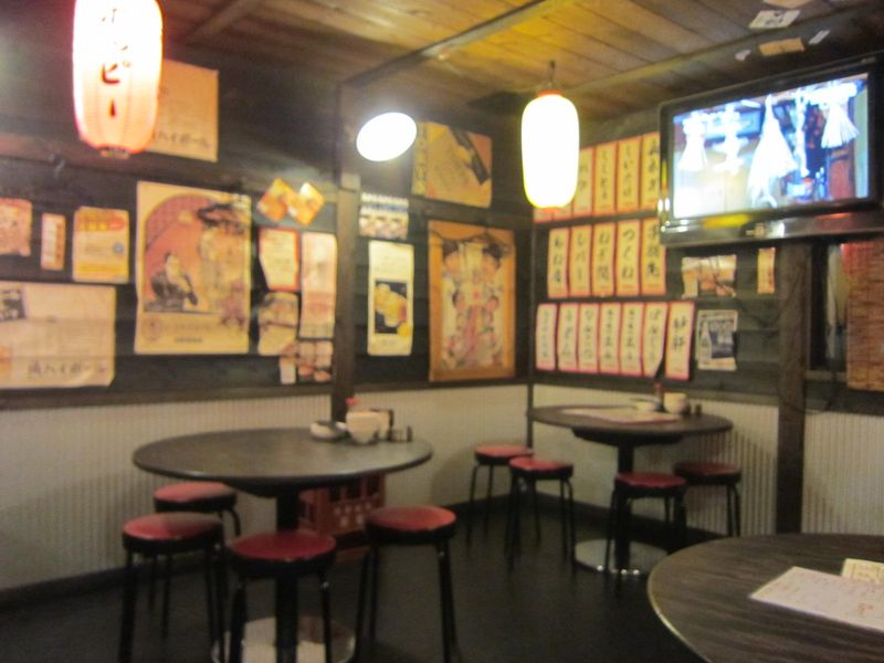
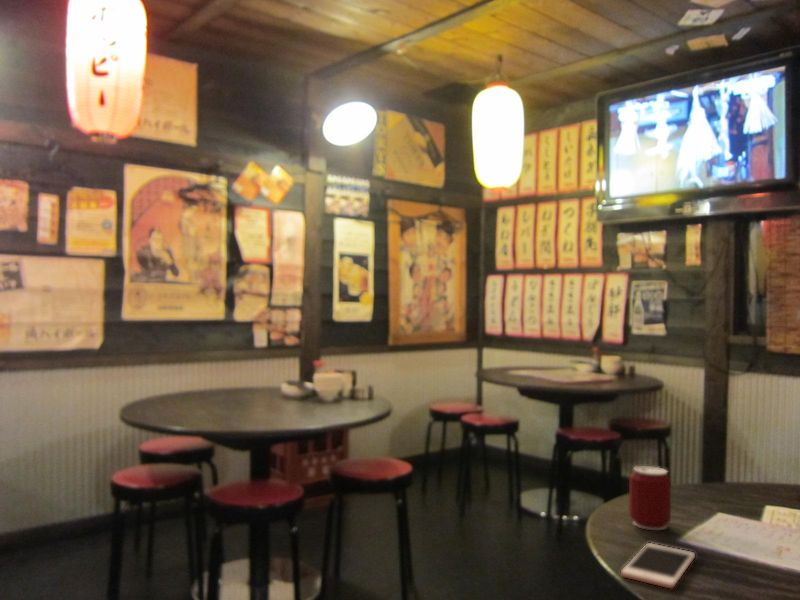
+ cell phone (659, 564)
+ can (649, 497)
